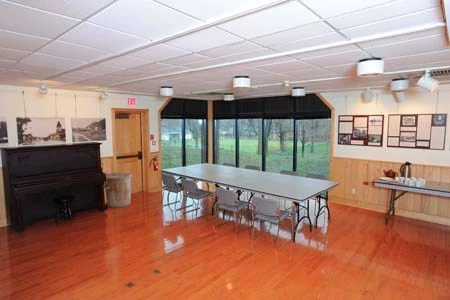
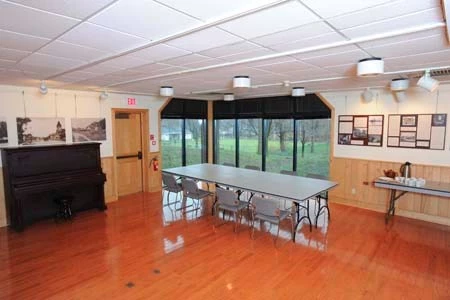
- trash can (118, 189)
